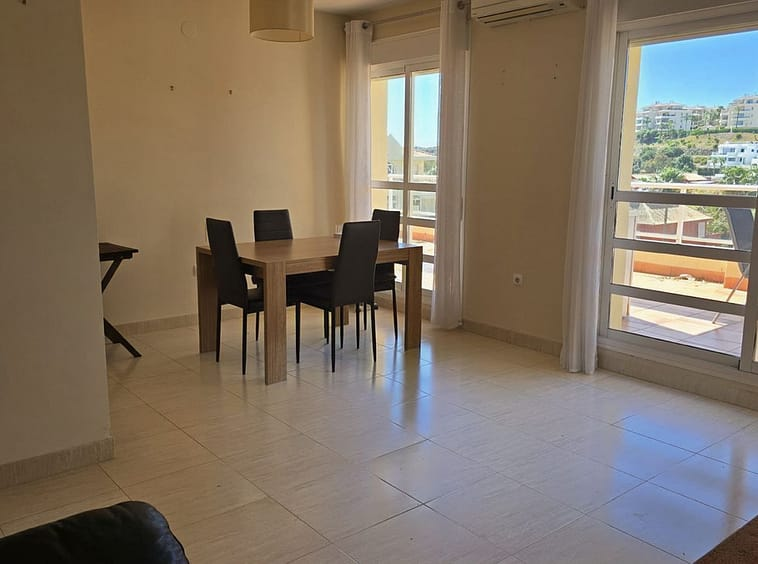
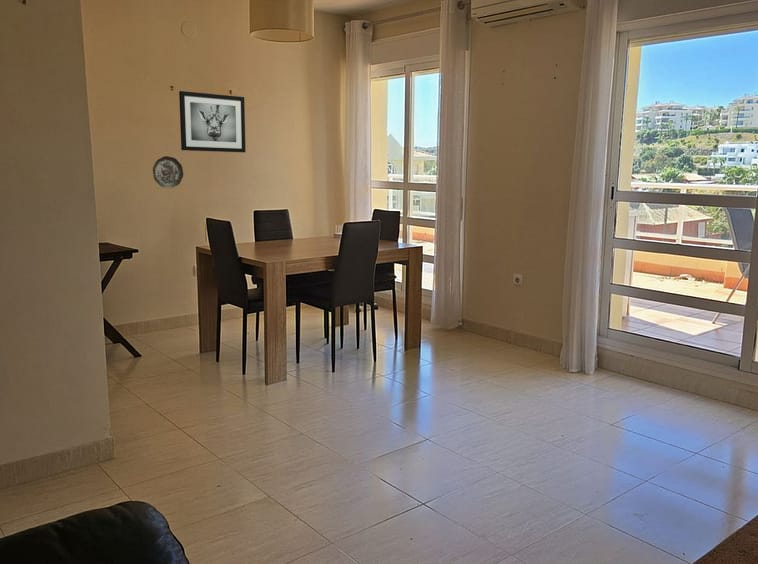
+ wall art (213, 123)
+ decorative plate (167, 172)
